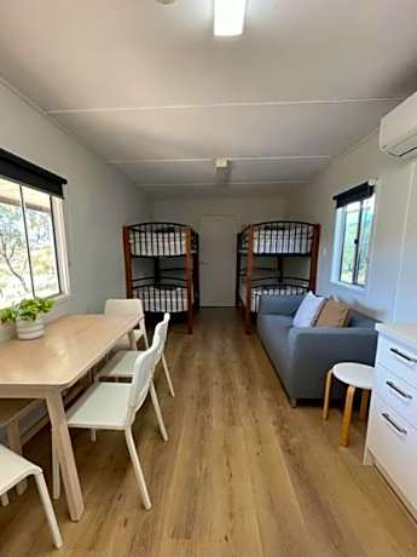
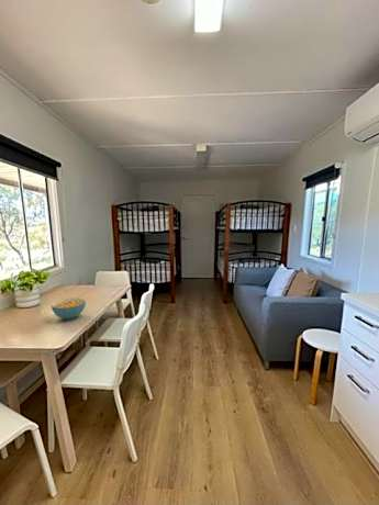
+ cereal bowl (69, 310)
